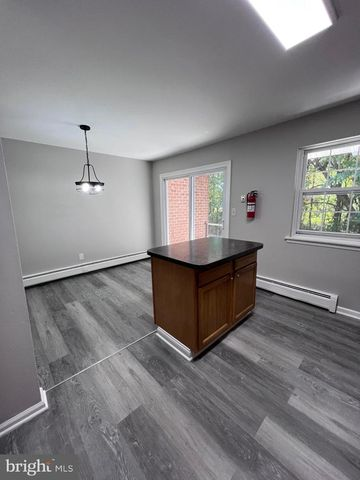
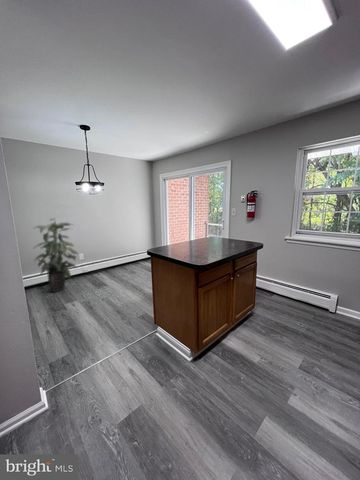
+ indoor plant (57, 255)
